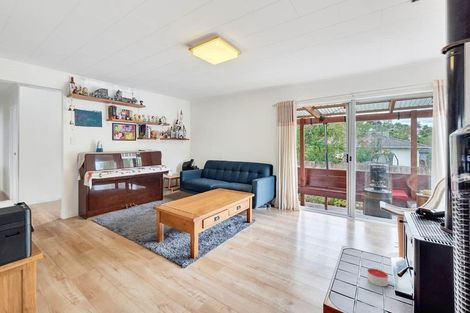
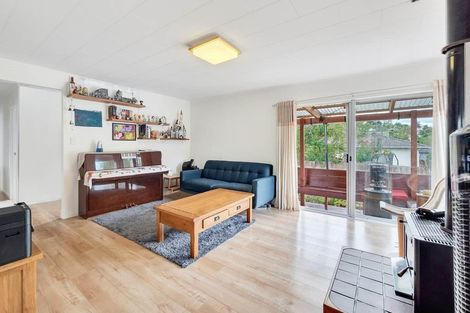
- candle (377, 276)
